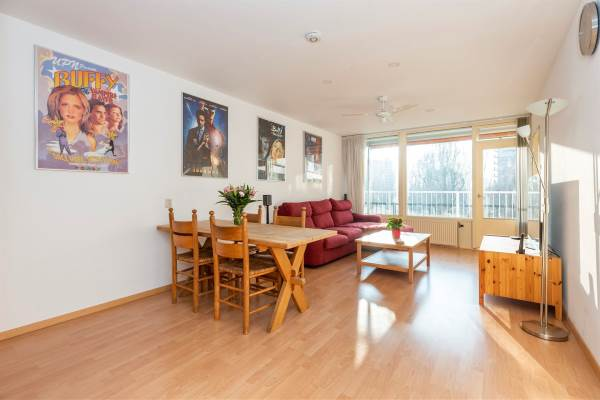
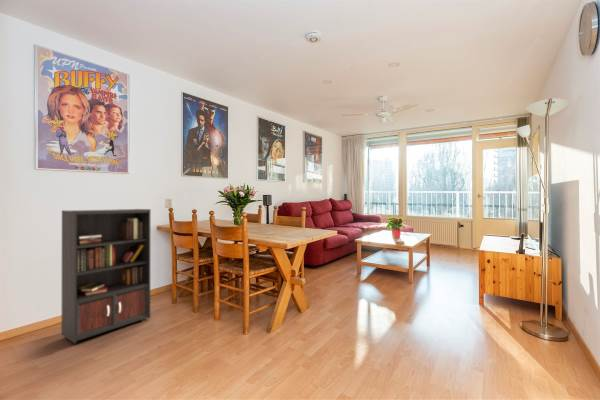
+ bookcase (114, 265)
